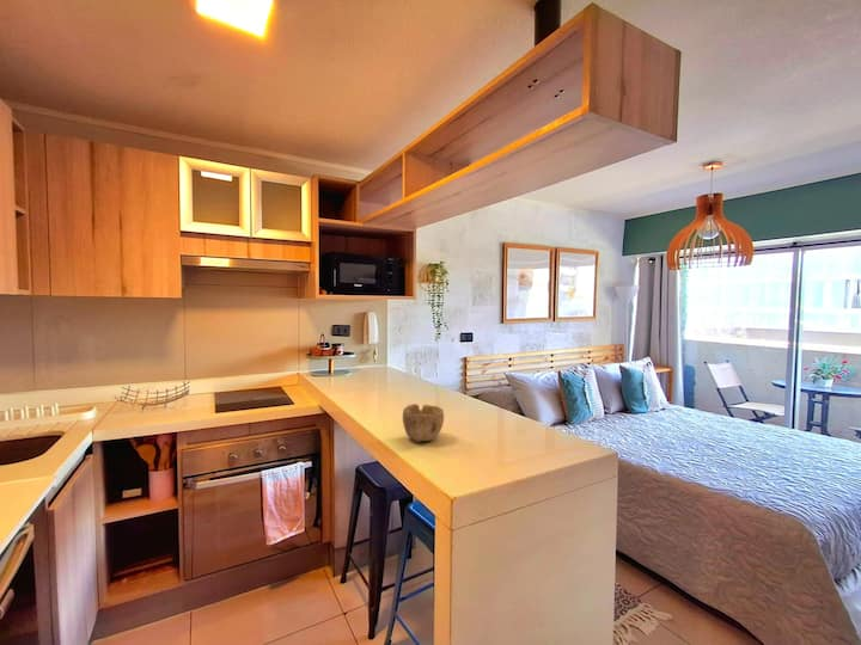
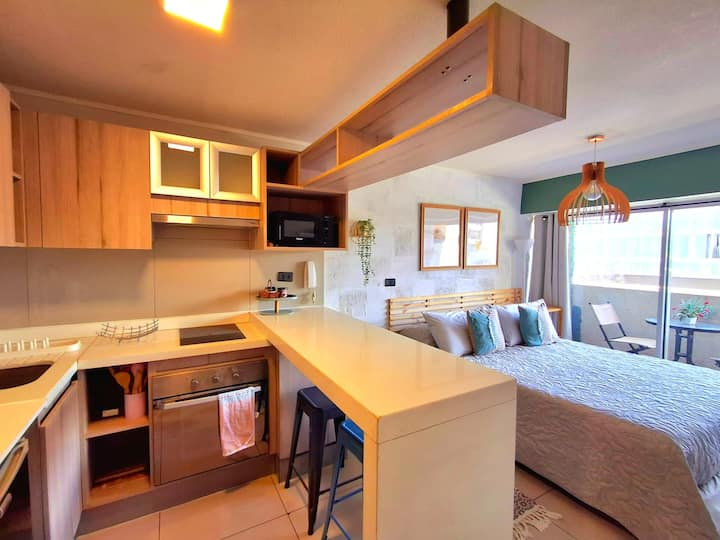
- bowl (422, 423)
